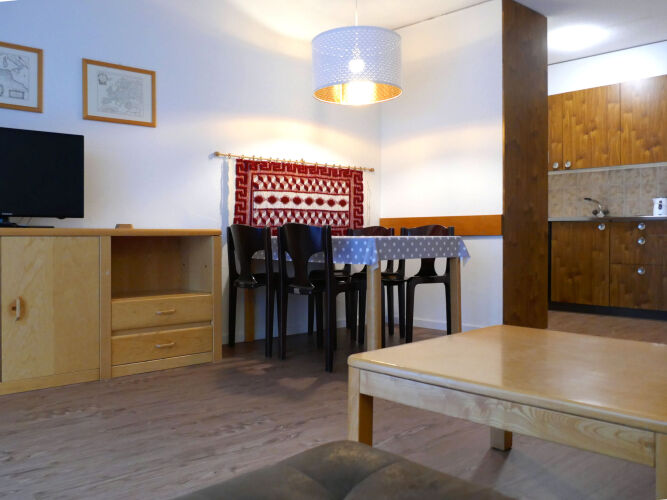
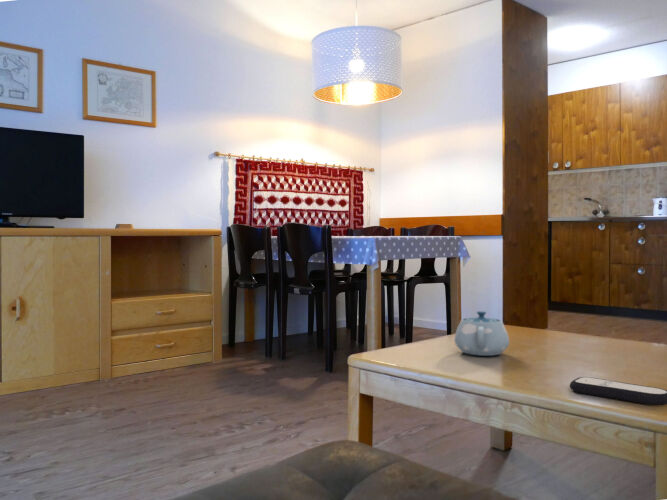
+ remote control (619, 390)
+ chinaware (481, 331)
